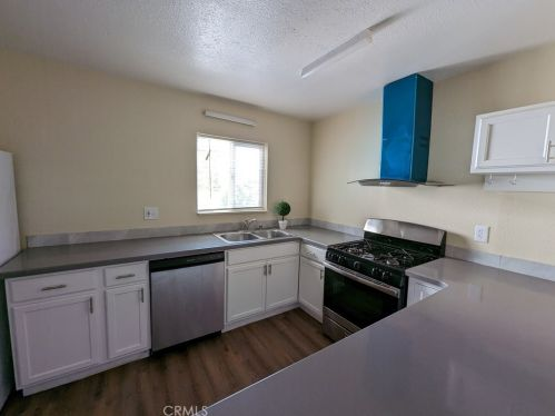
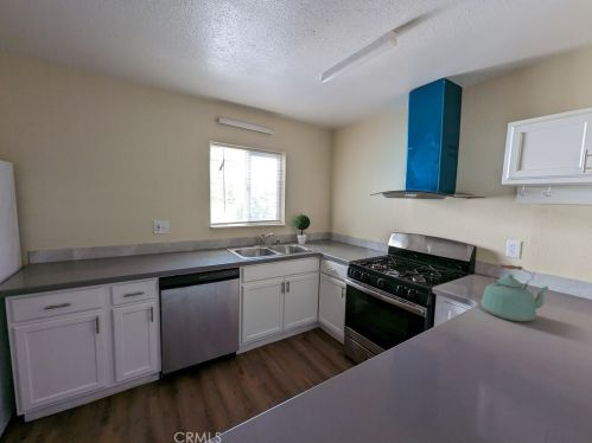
+ kettle (514, 290)
